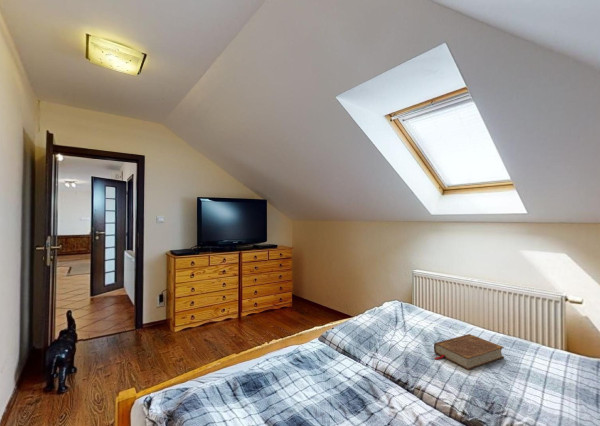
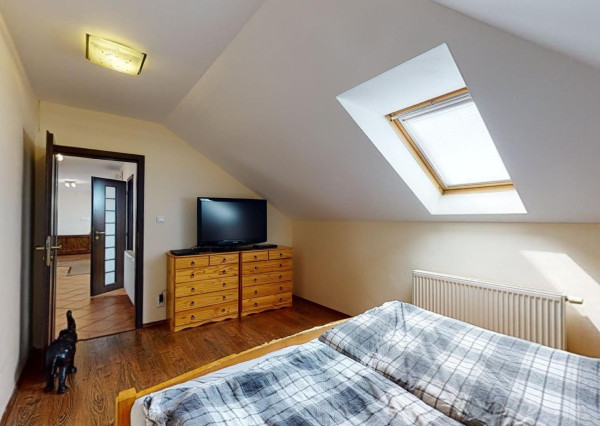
- book (468, 349)
